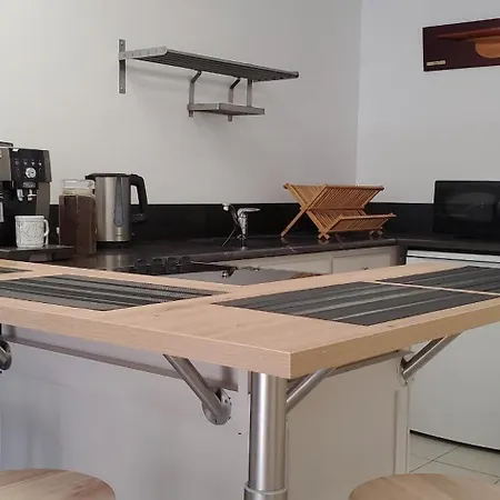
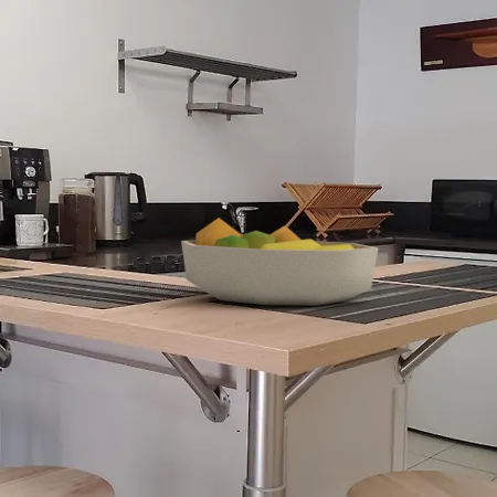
+ fruit bowl (276, 258)
